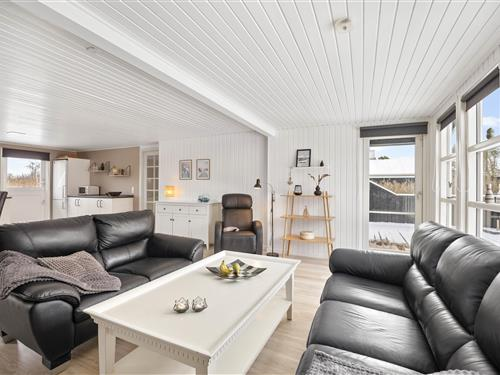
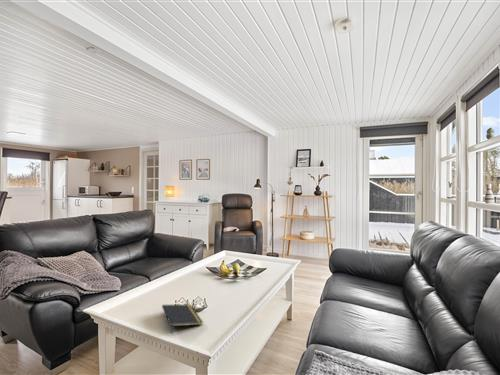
+ notepad (181, 314)
